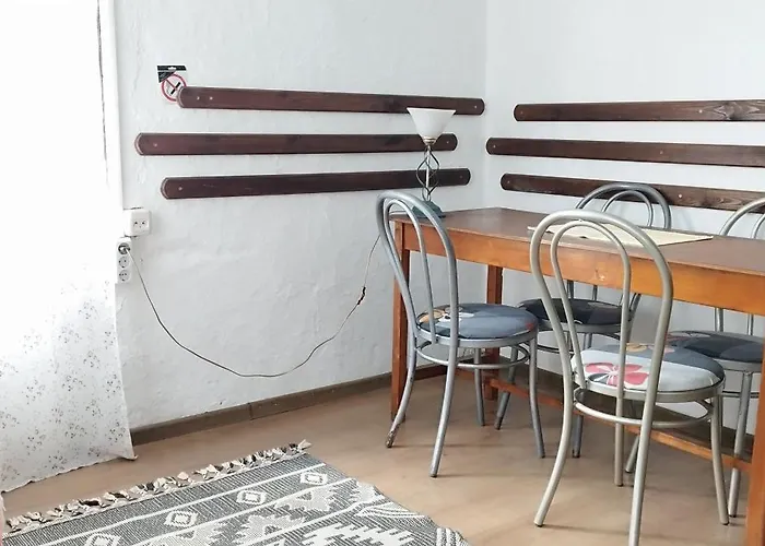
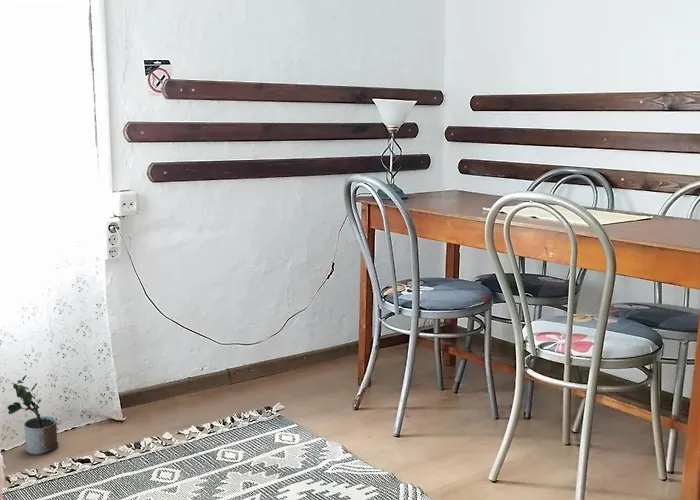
+ potted plant (32, 418)
